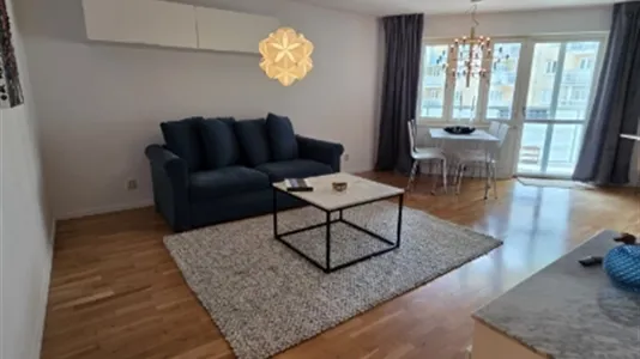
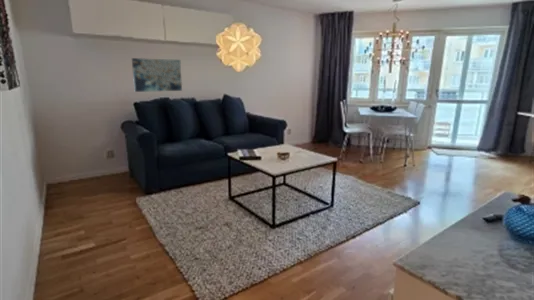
+ wall art (158, 75)
